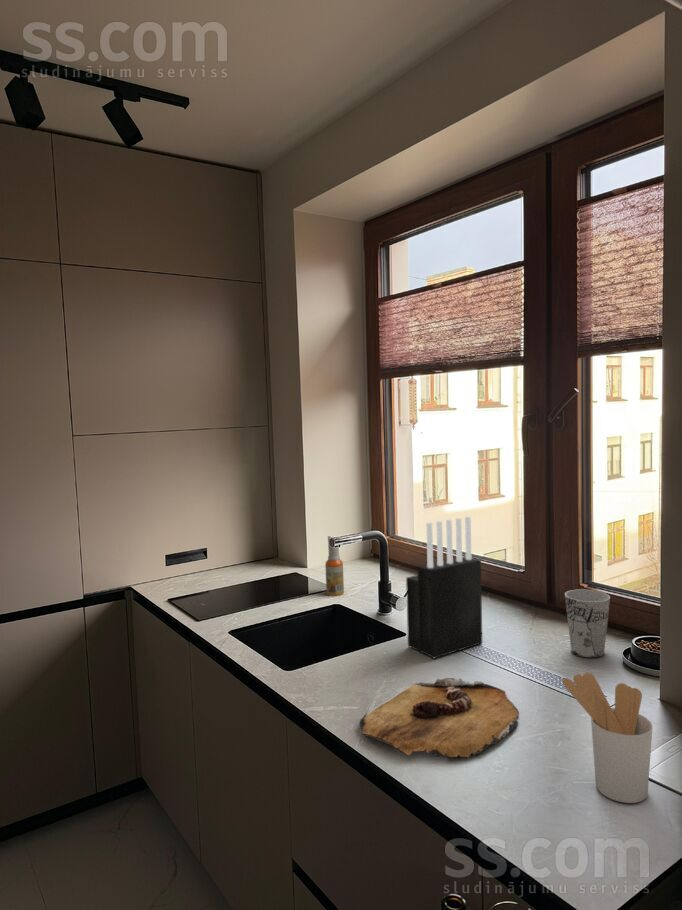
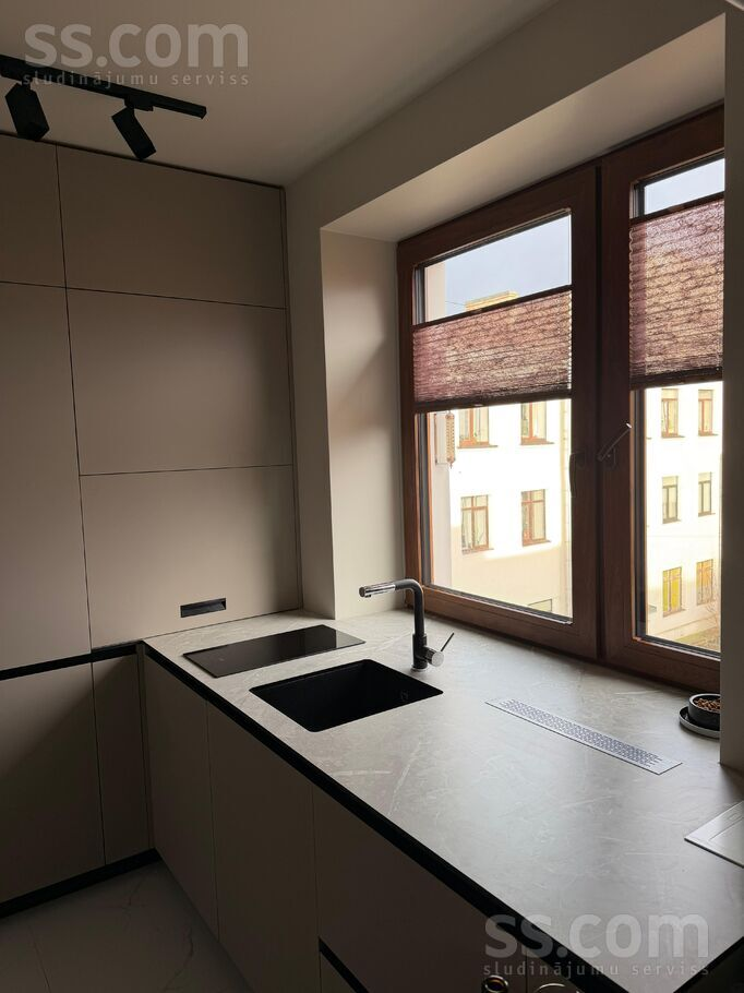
- spray bottle (333, 565)
- utensil holder (607, 732)
- knife block (441, 581)
- cup (587, 623)
- cutting board (442, 708)
